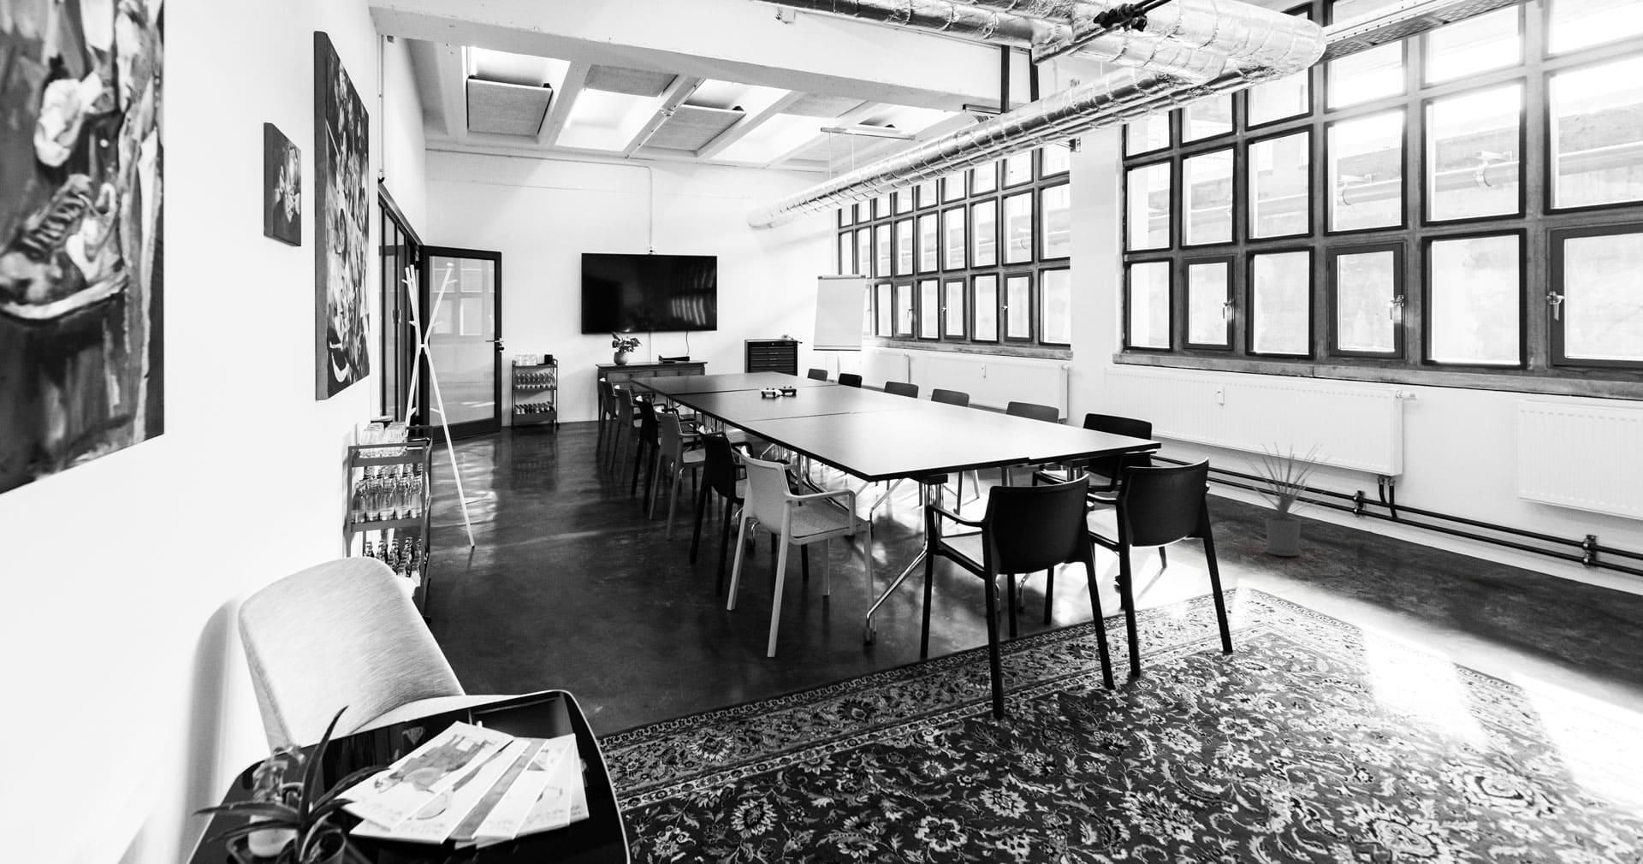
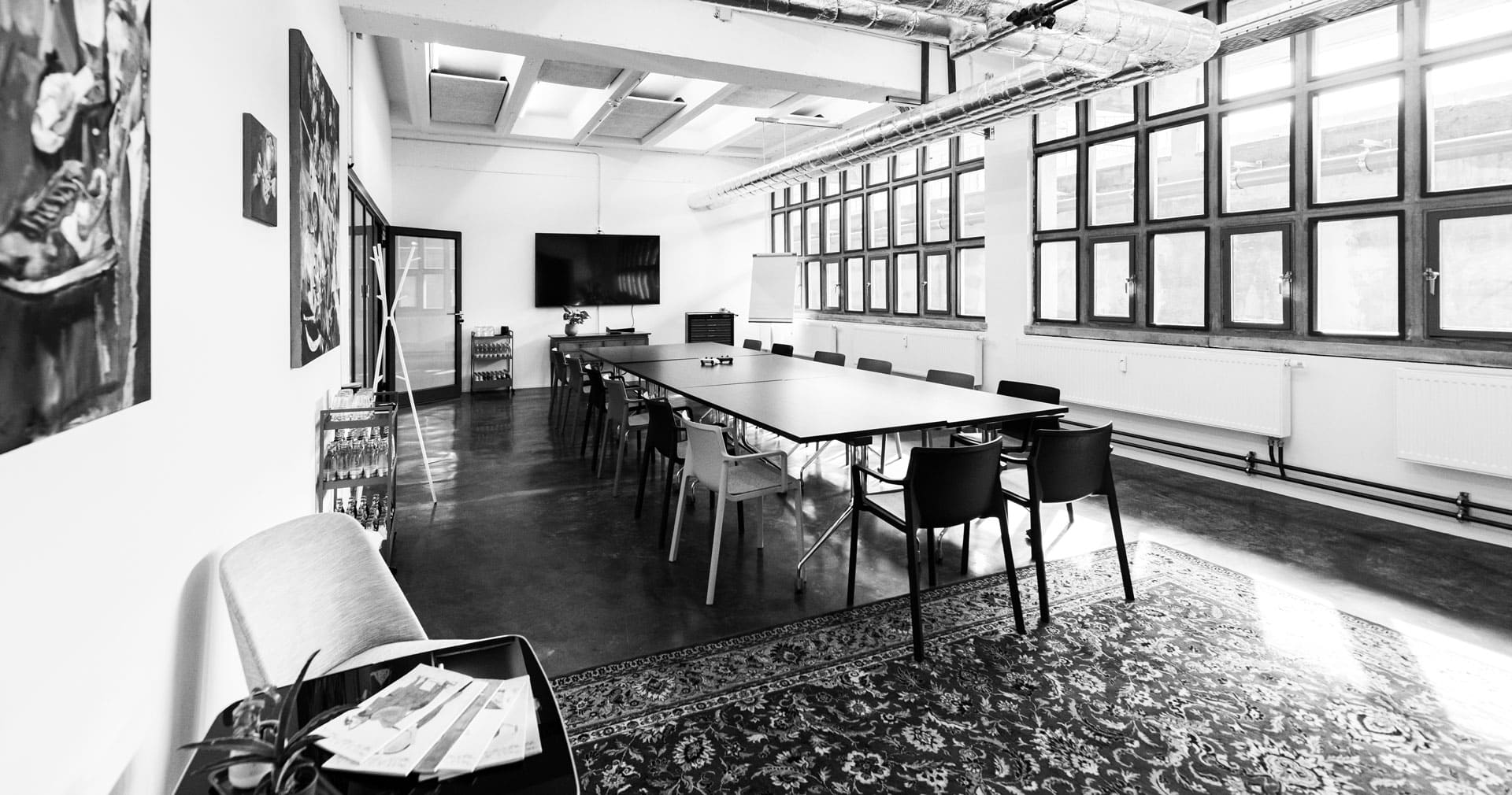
- house plant (1281, 498)
